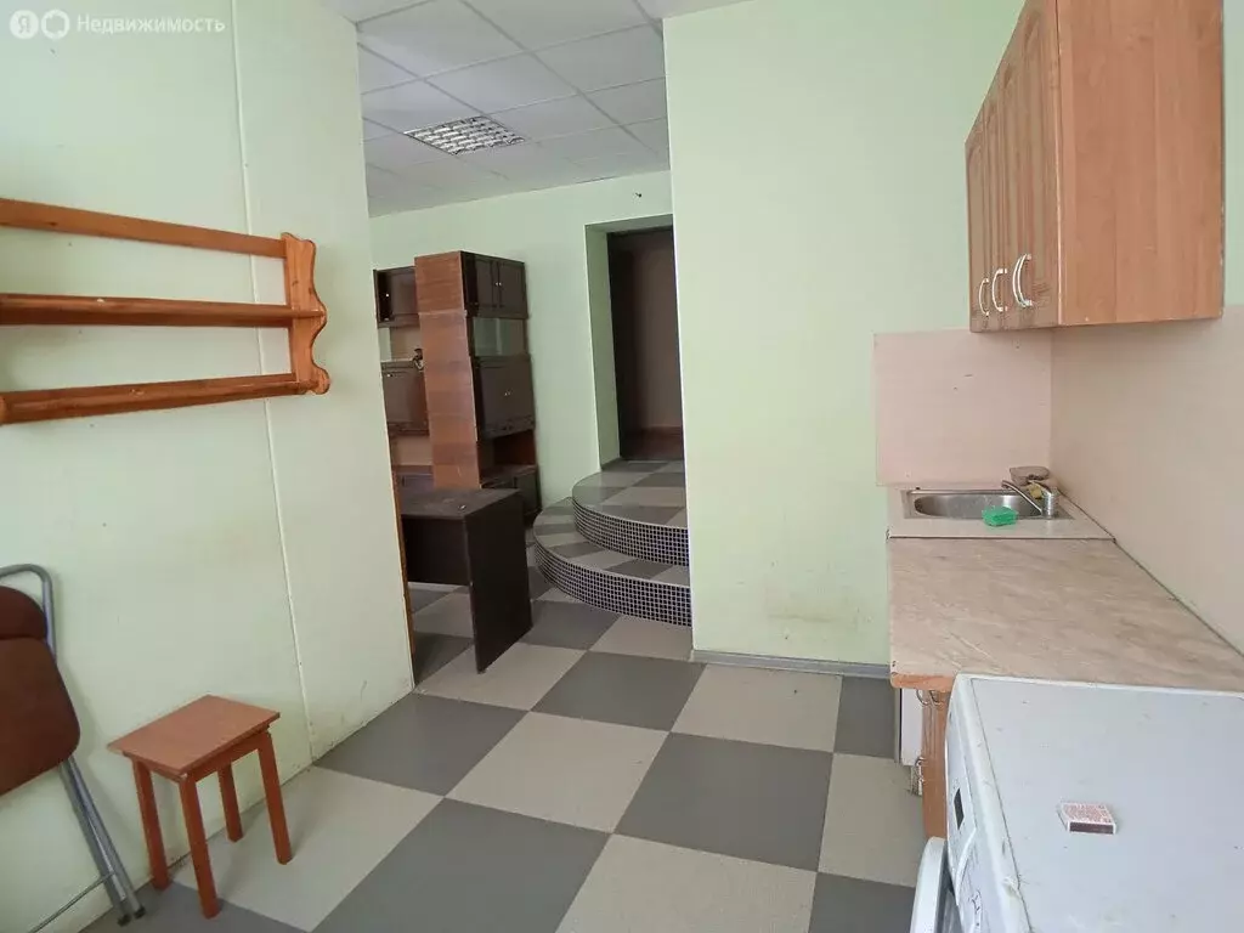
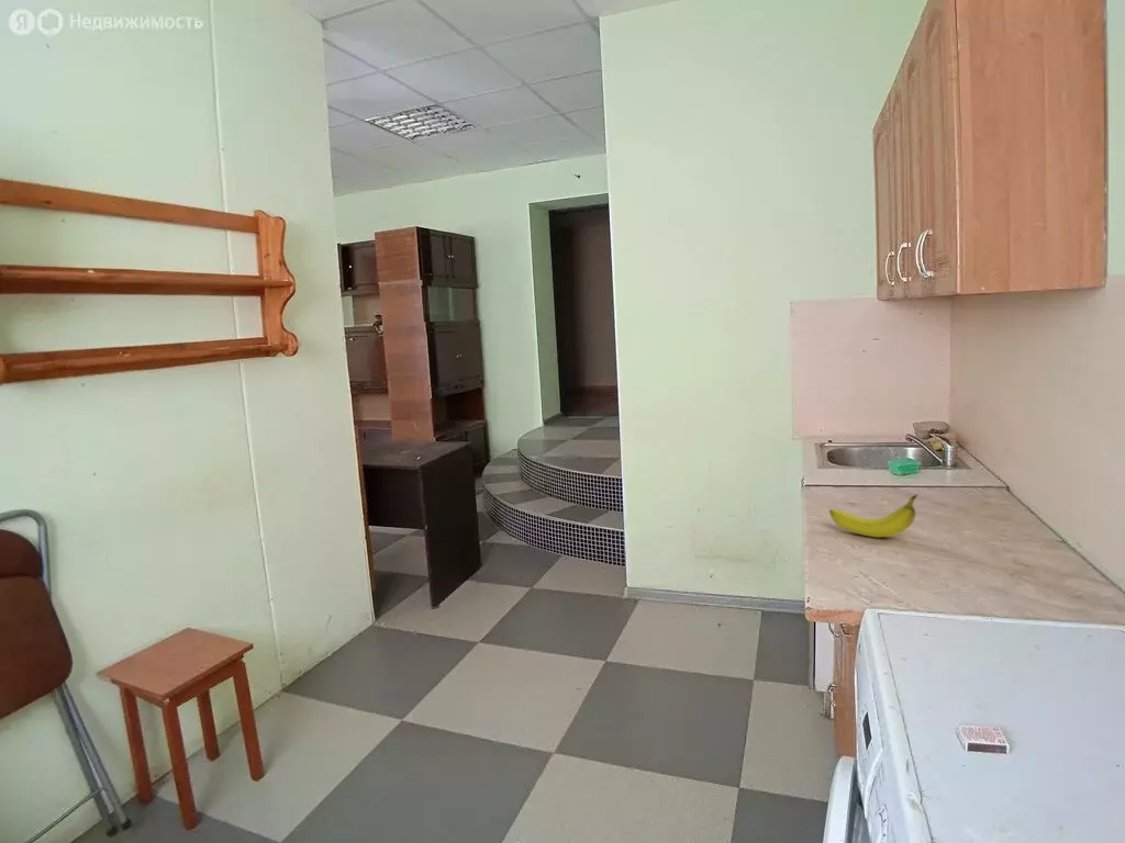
+ fruit (872, 519)
